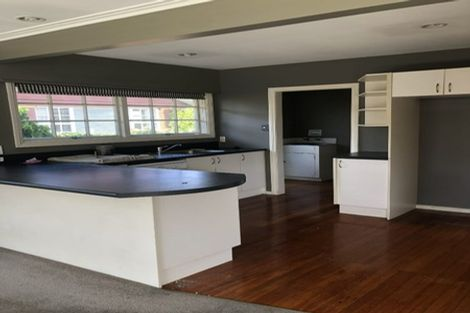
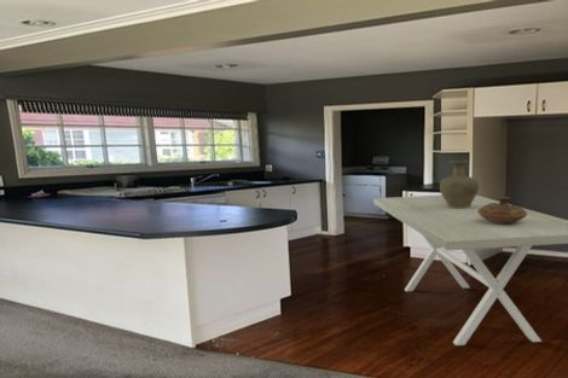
+ decorative bowl (502, 209)
+ vase (458, 184)
+ dining table (460, 261)
